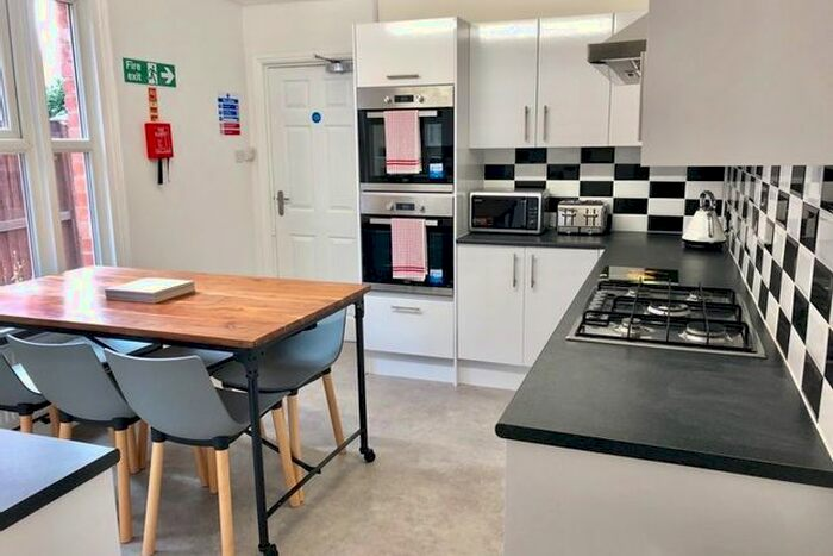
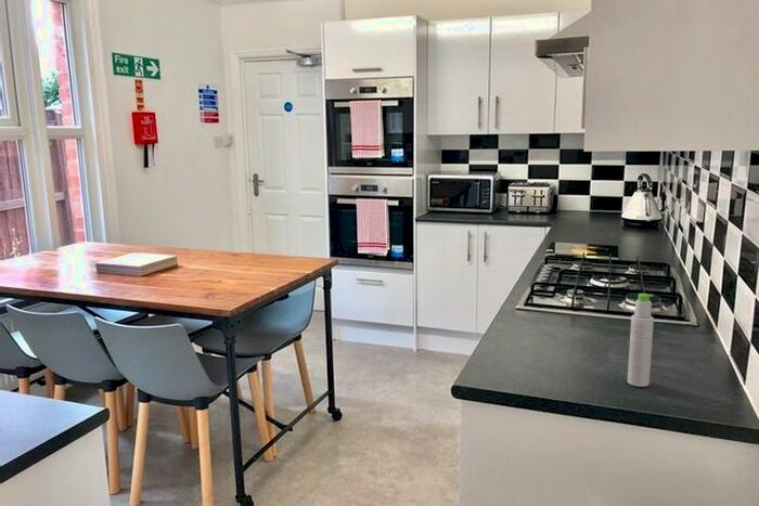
+ bottle (641, 339)
